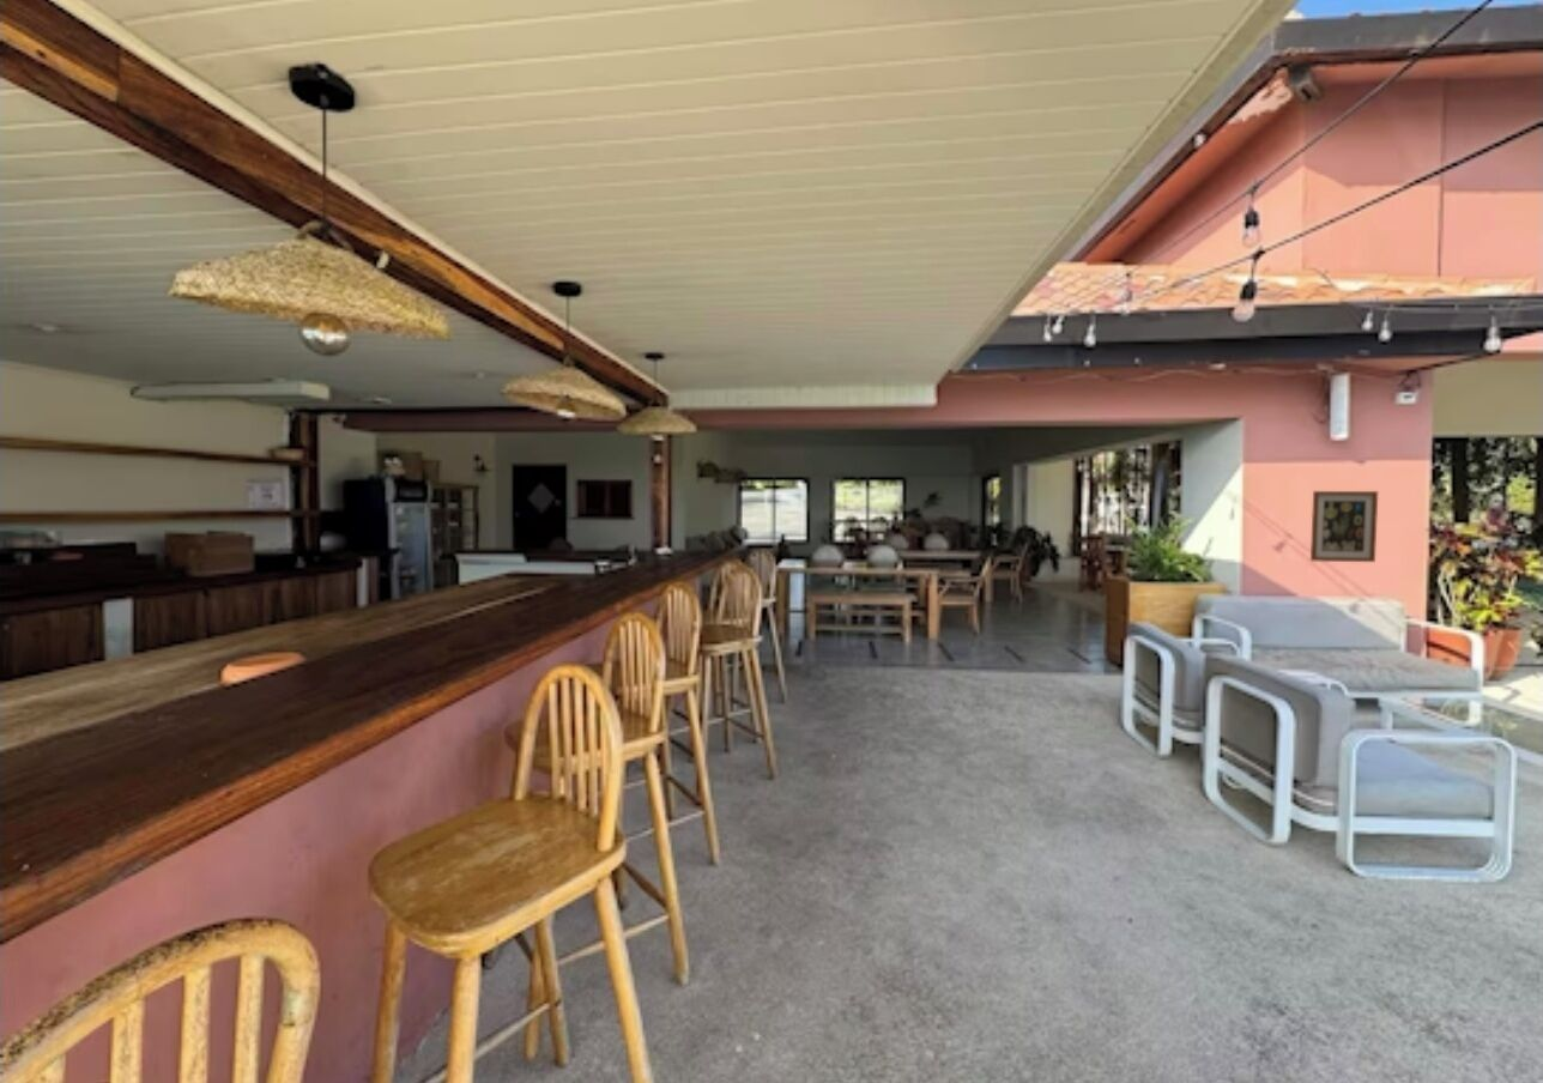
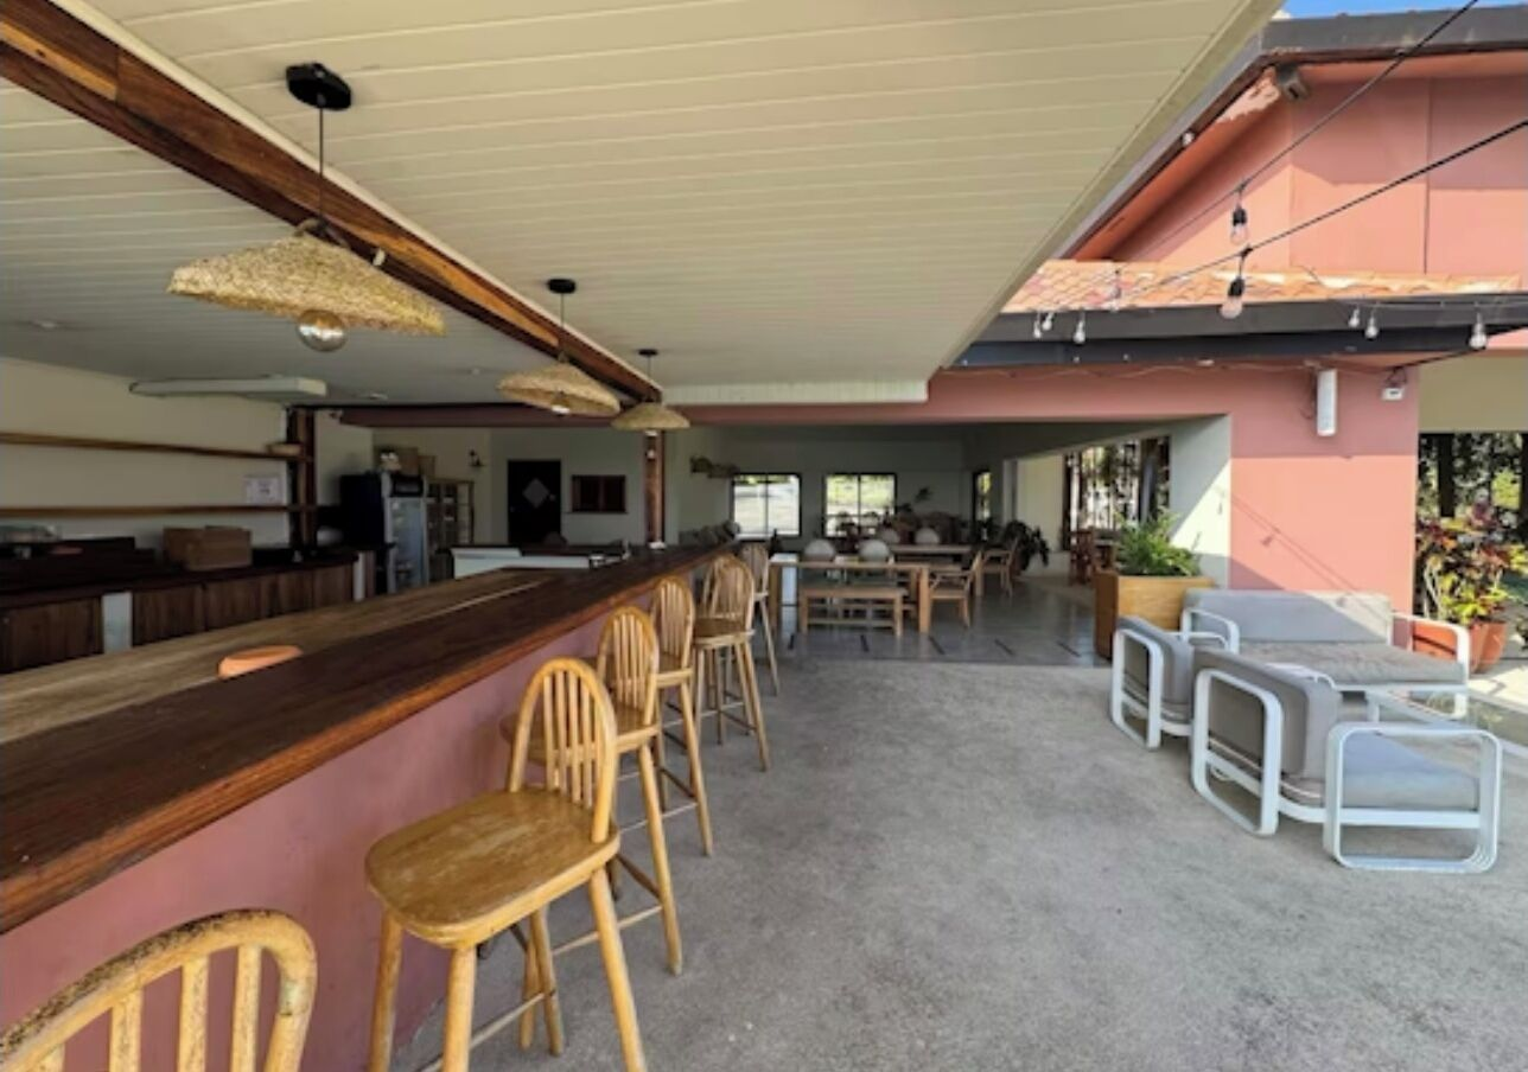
- wall art (1343, 526)
